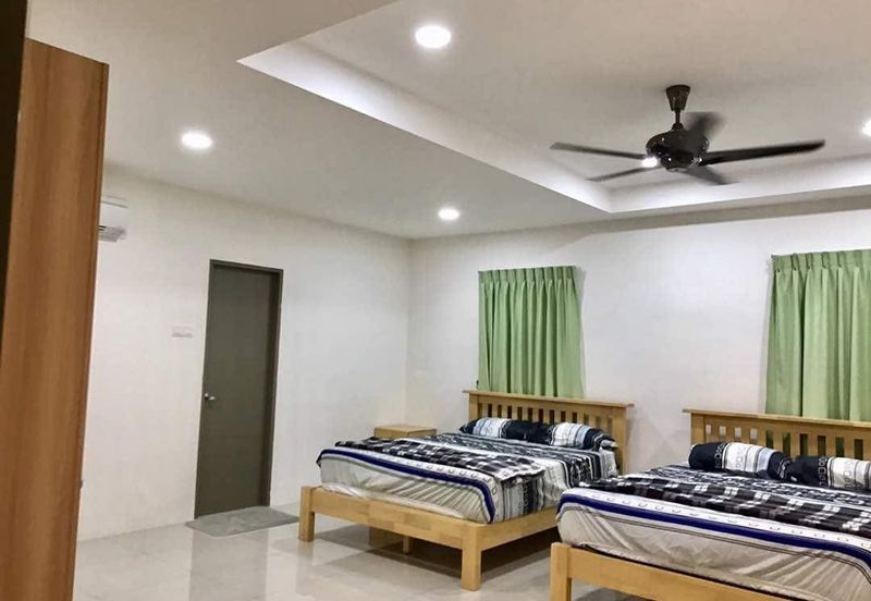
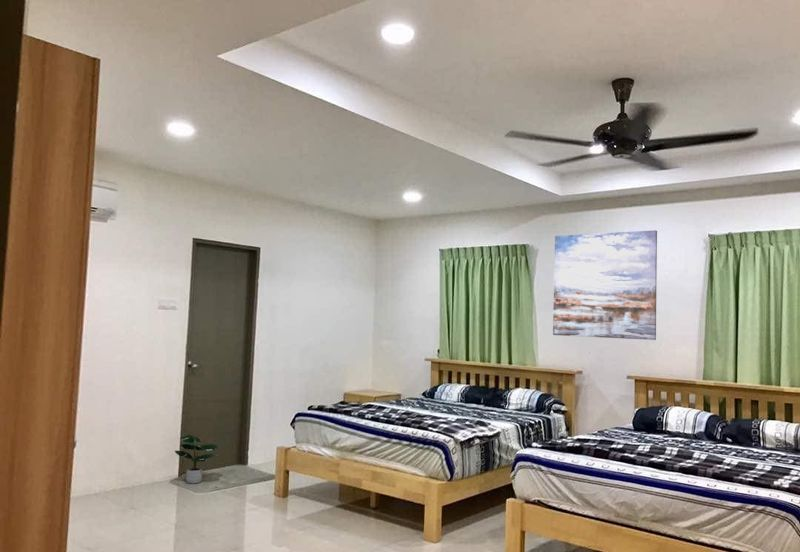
+ potted plant (196, 459)
+ wall art (602, 285)
